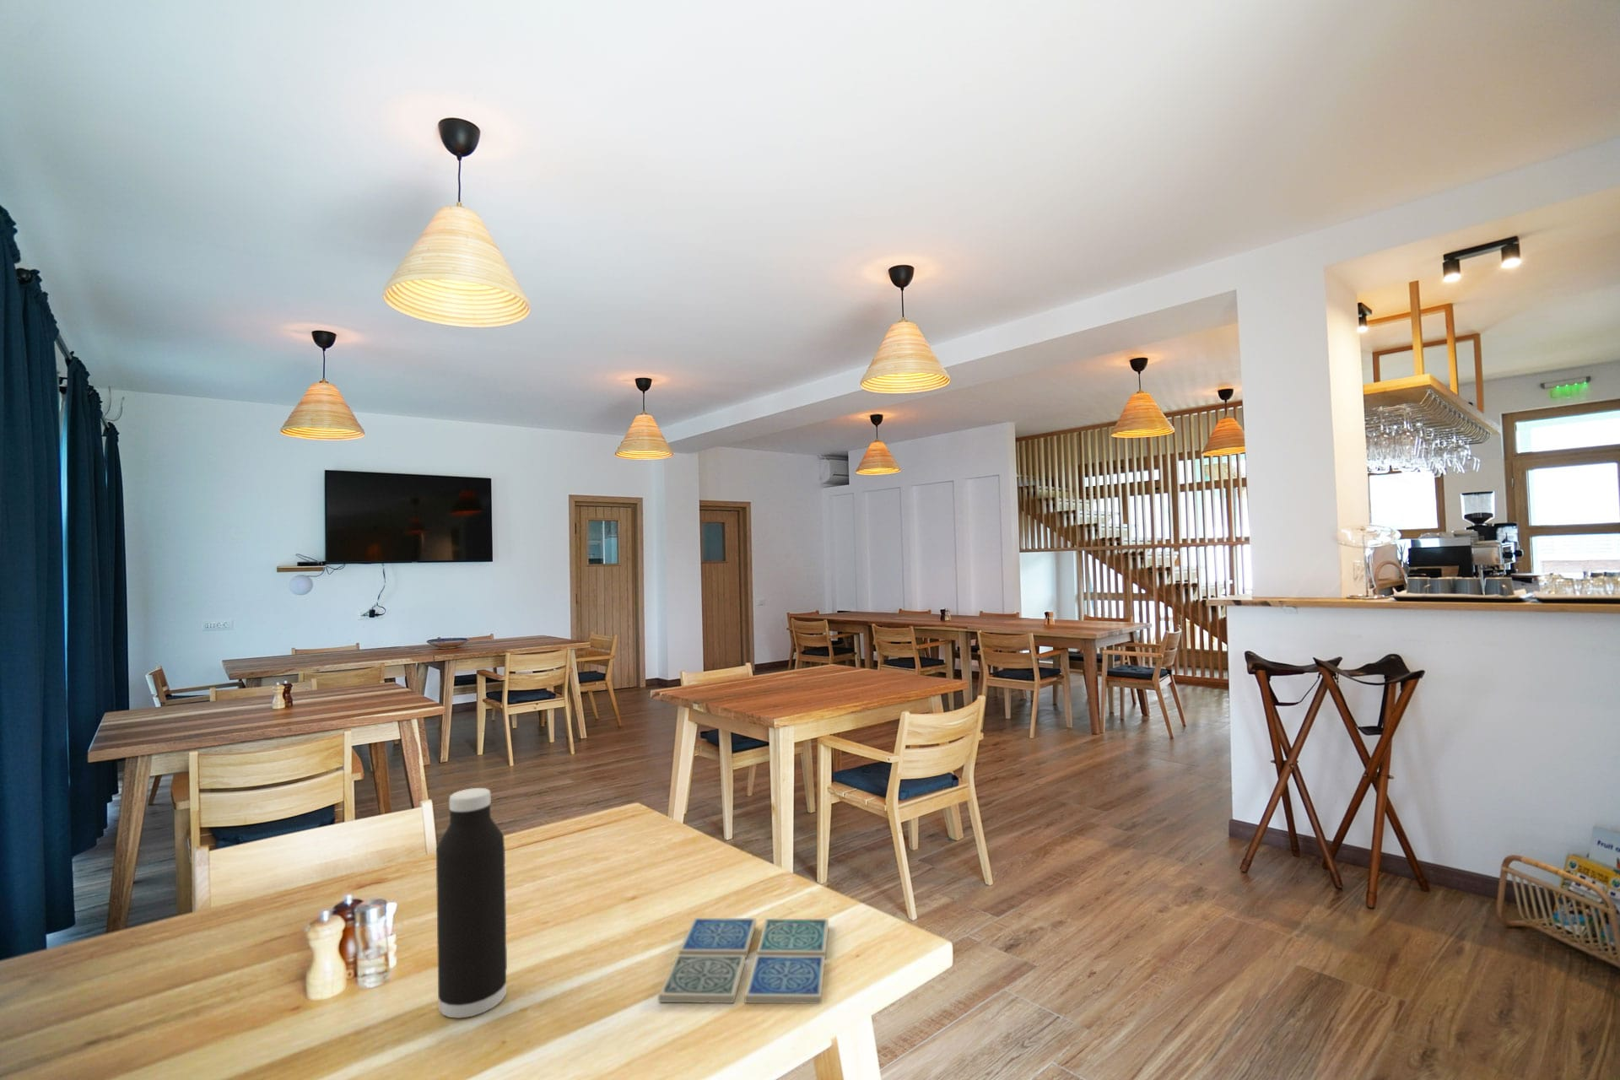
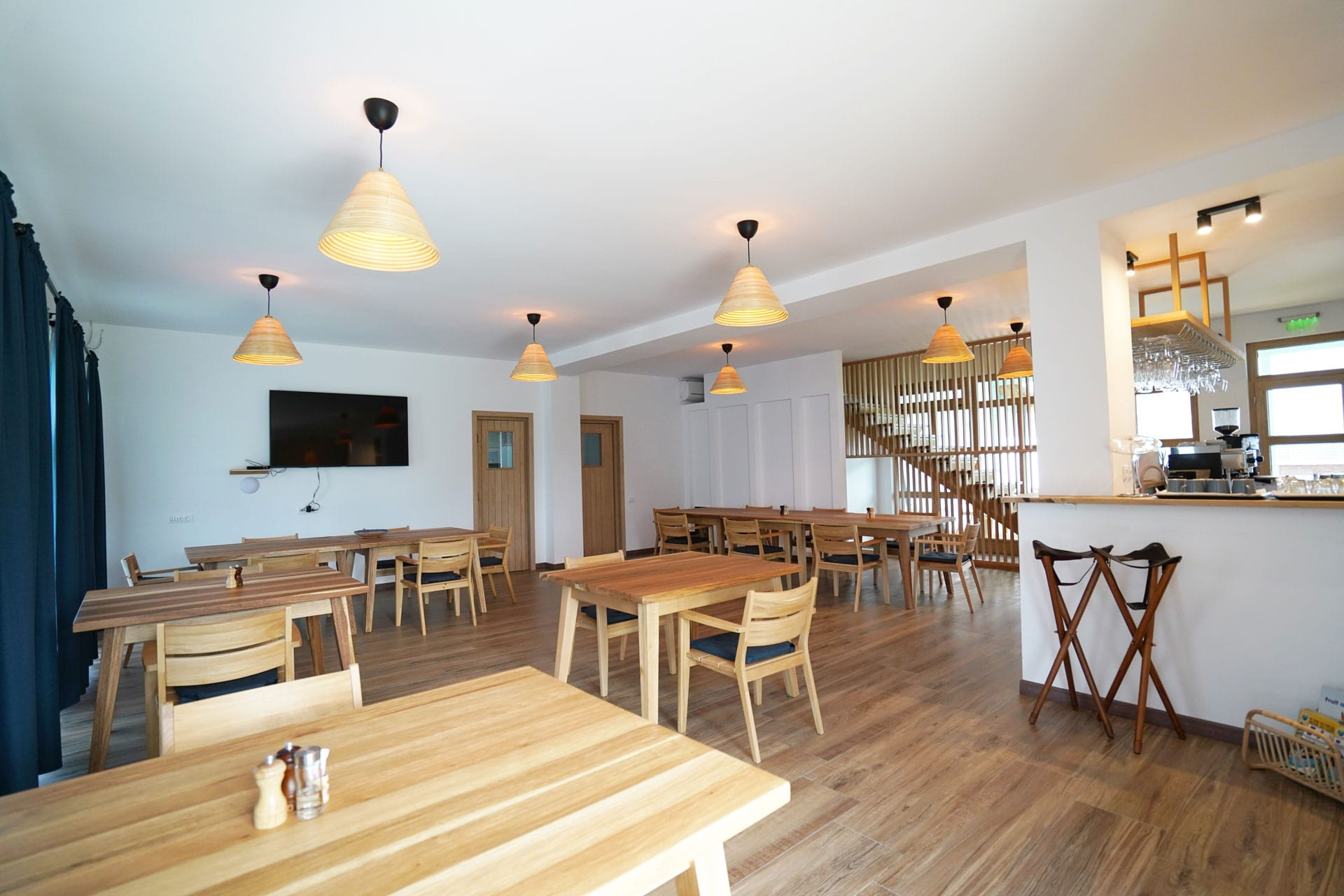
- drink coaster (755, 957)
- water bottle (471, 896)
